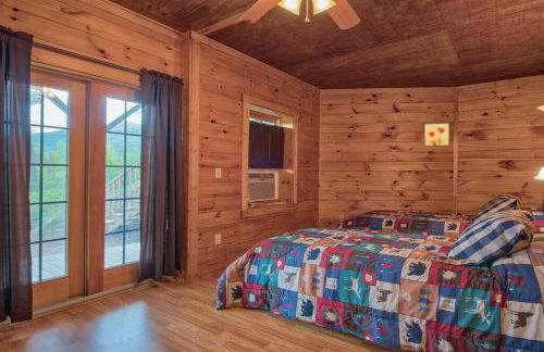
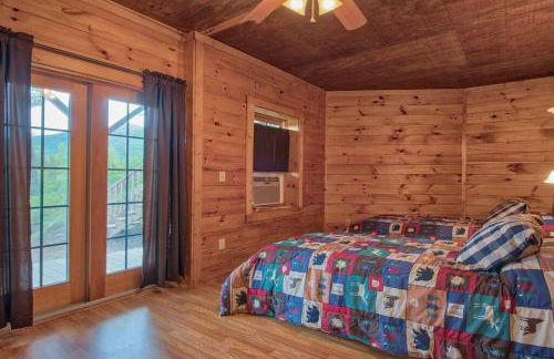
- wall art (436, 134)
